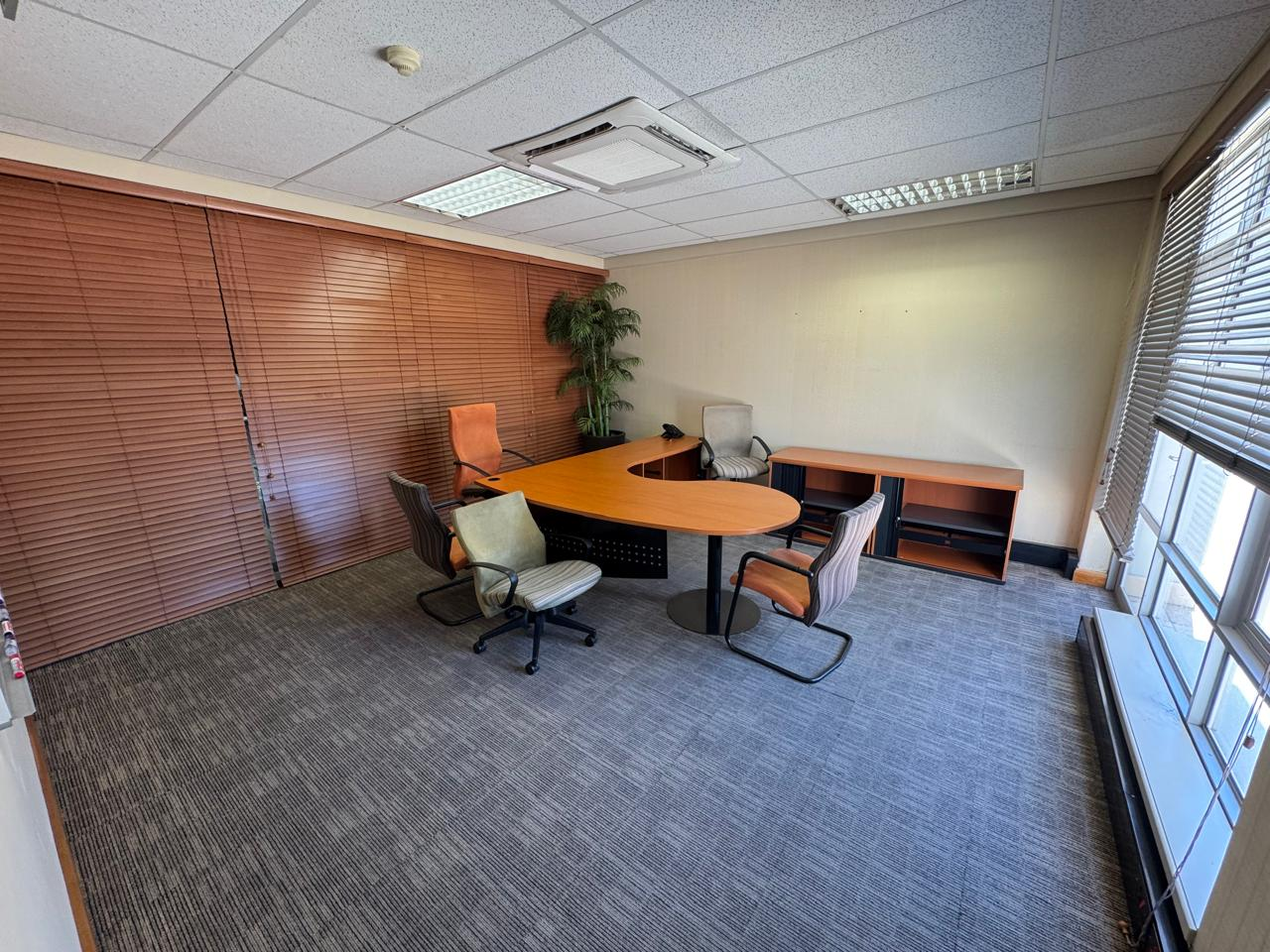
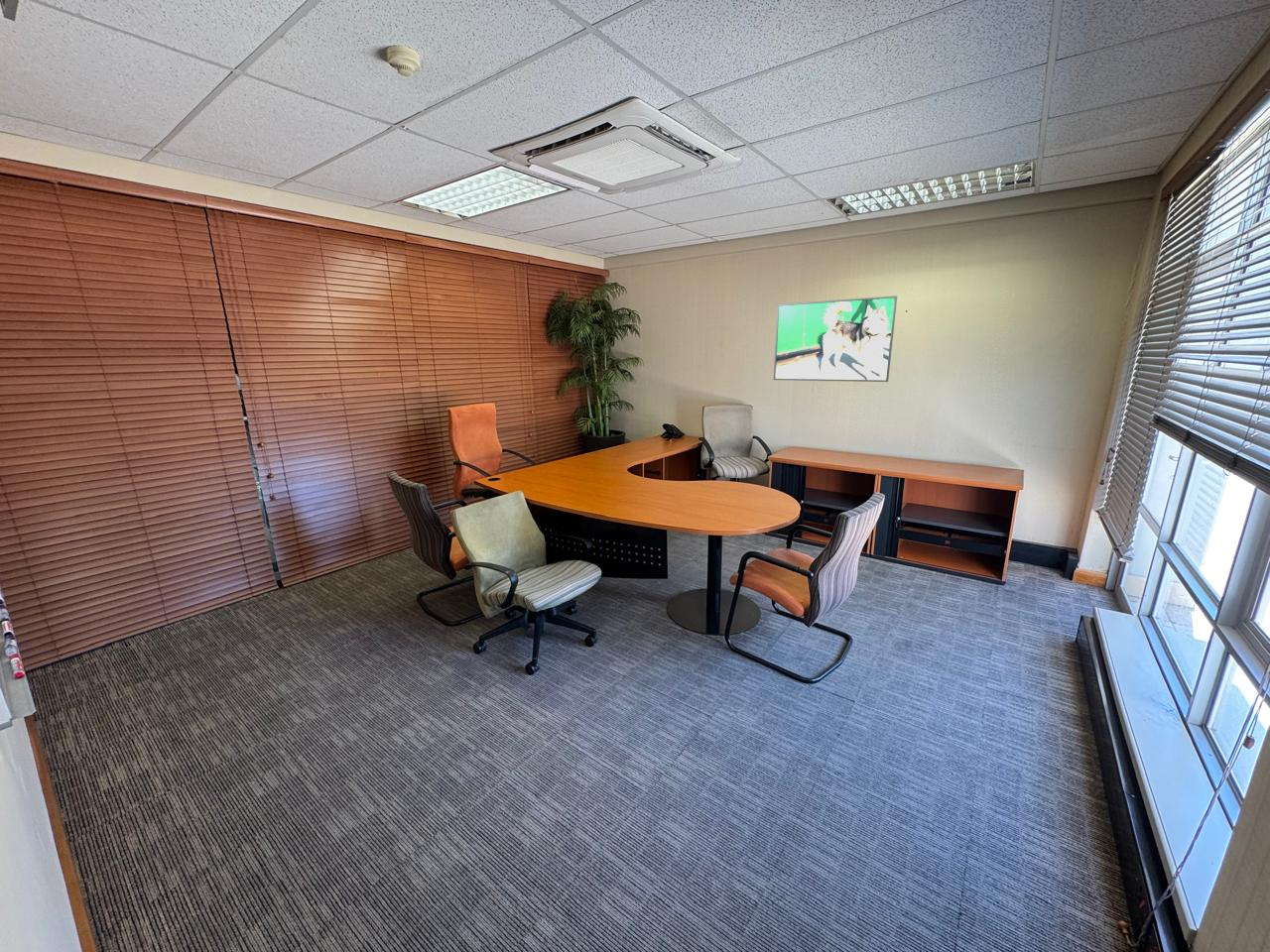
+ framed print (829, 341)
